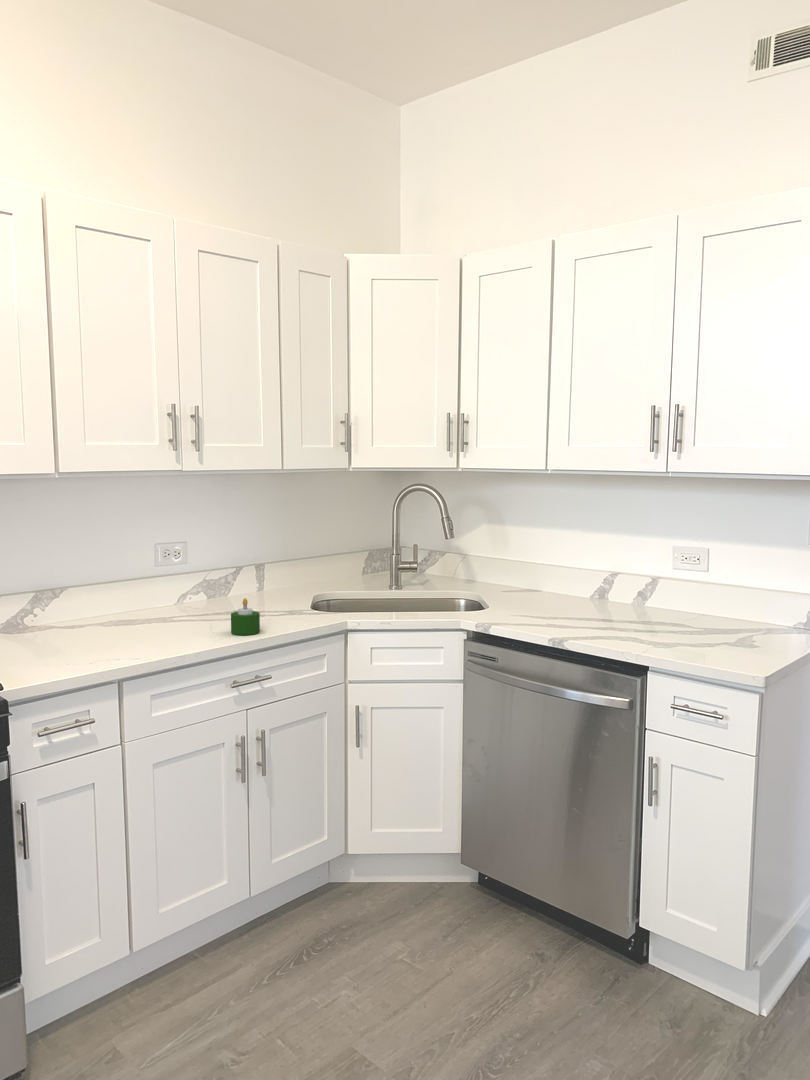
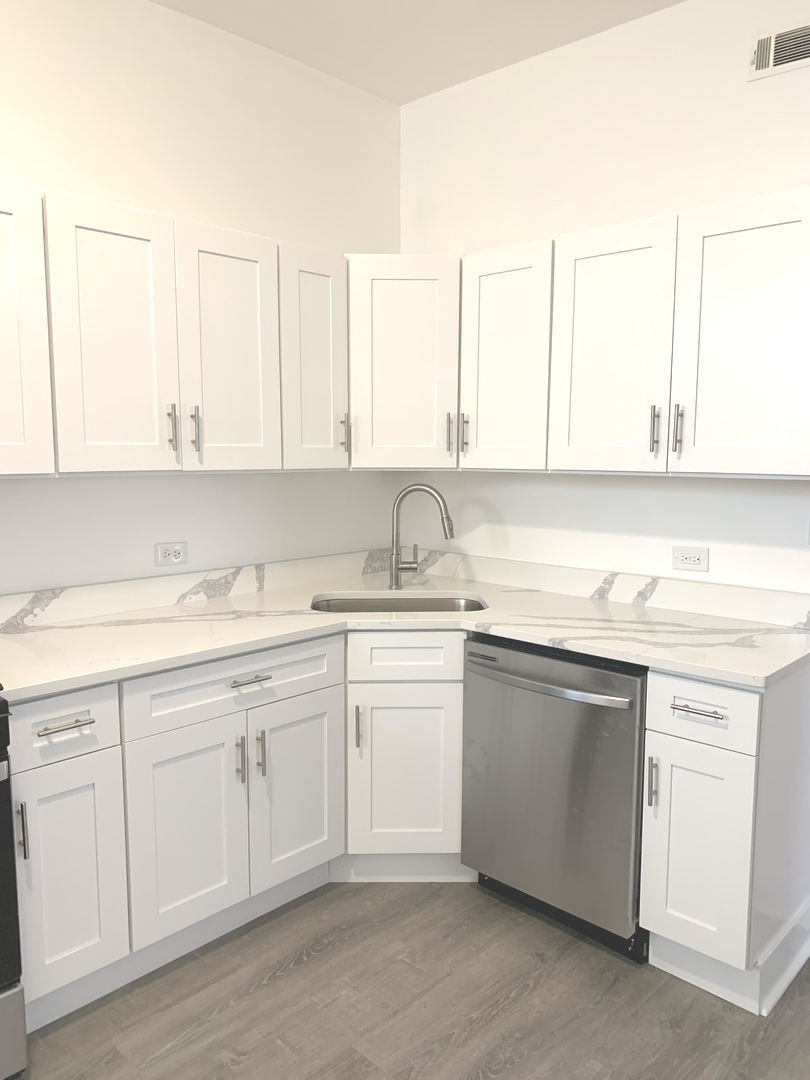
- candle (245, 615)
